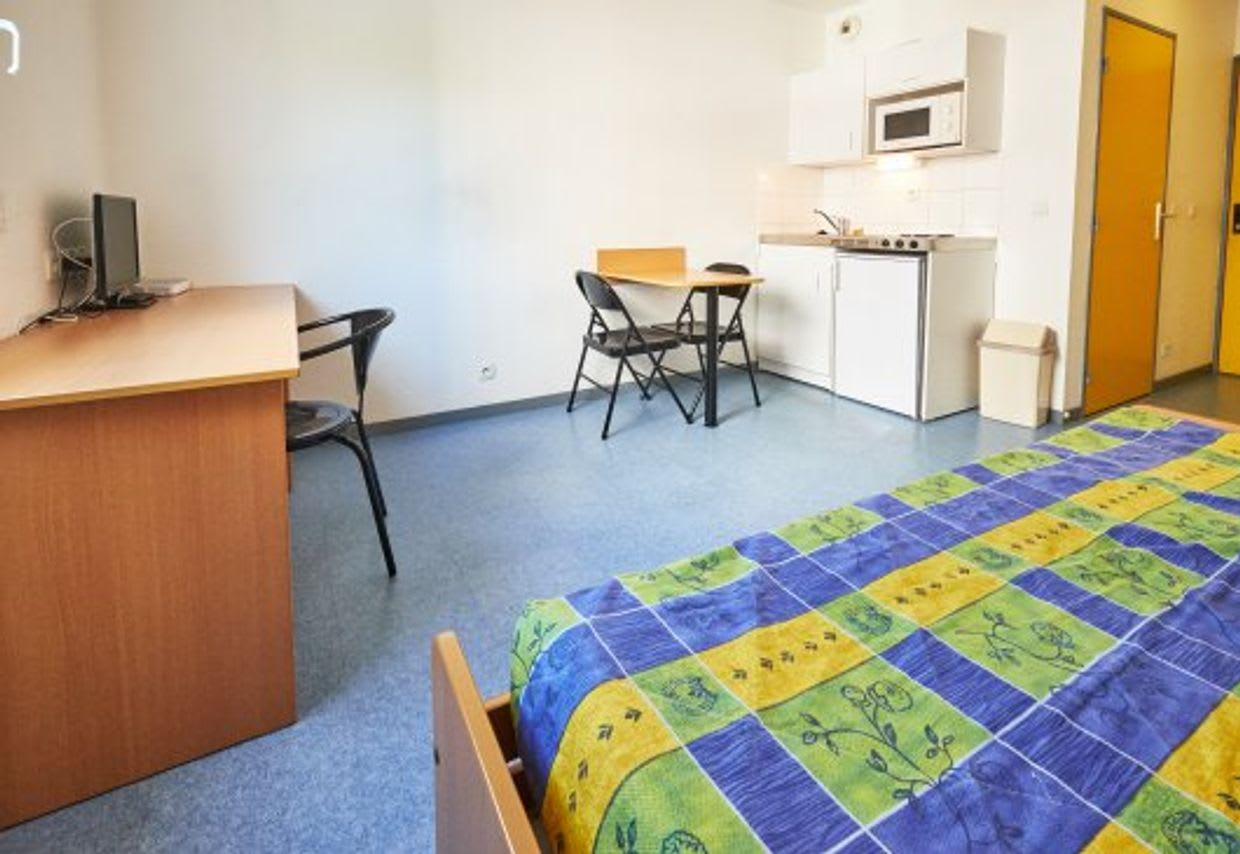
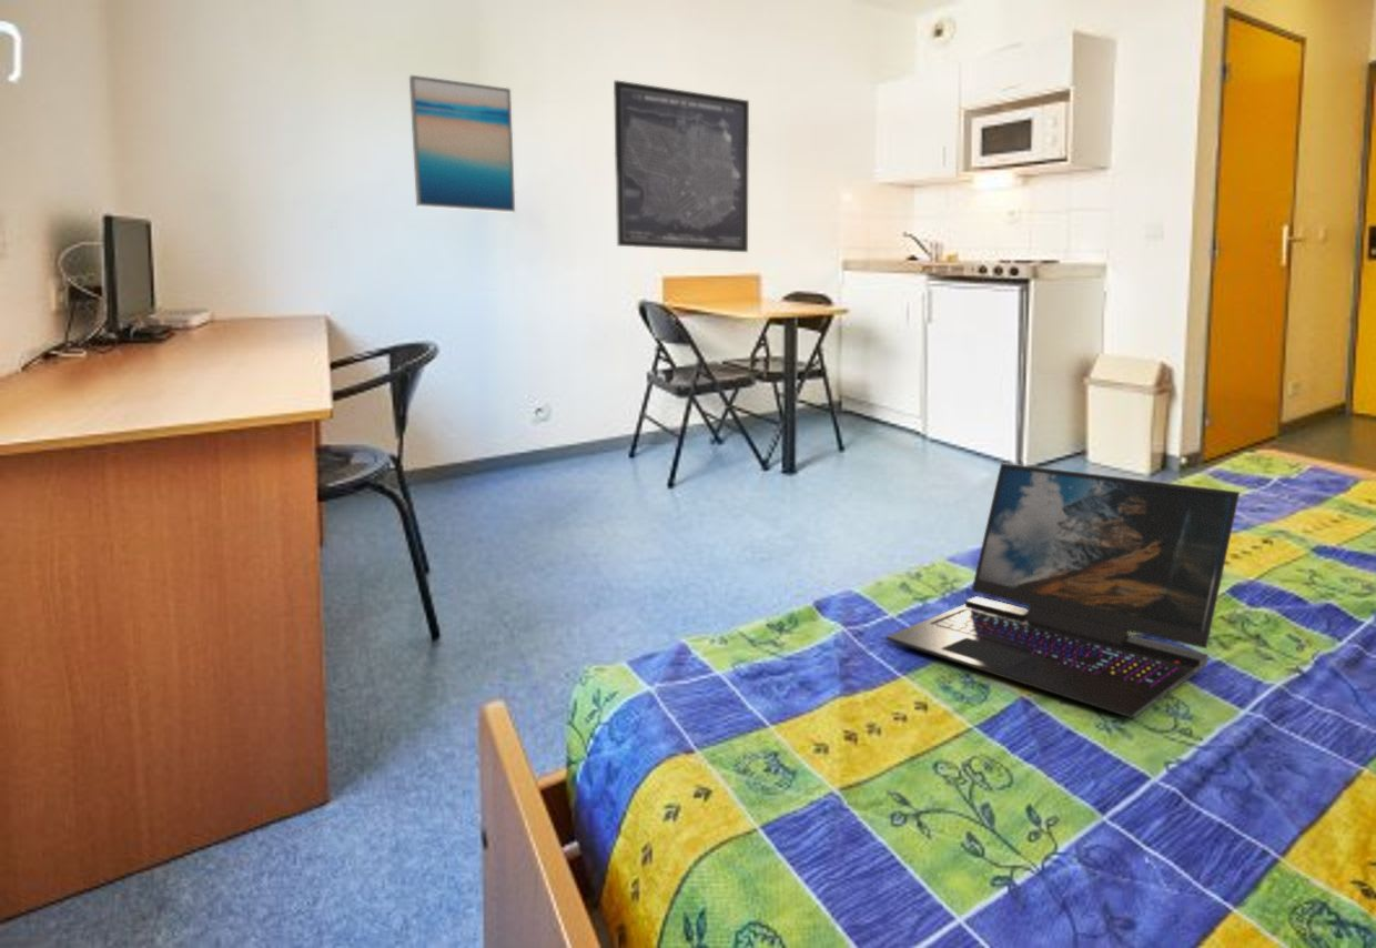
+ wall art (464, 147)
+ wall art (684, 171)
+ laptop (1056, 572)
